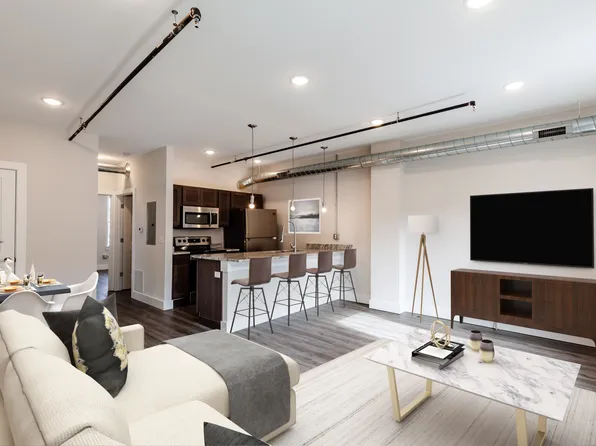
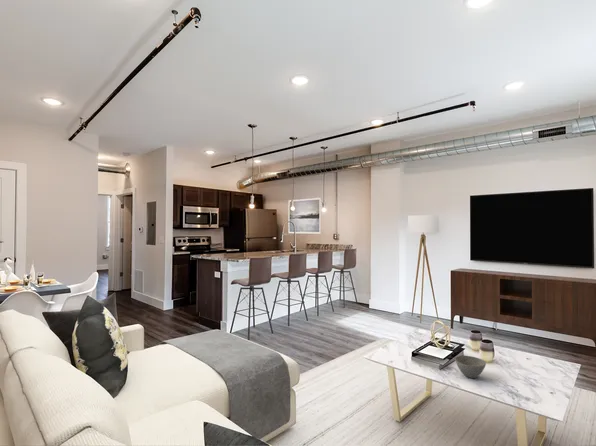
+ bowl (470, 368)
